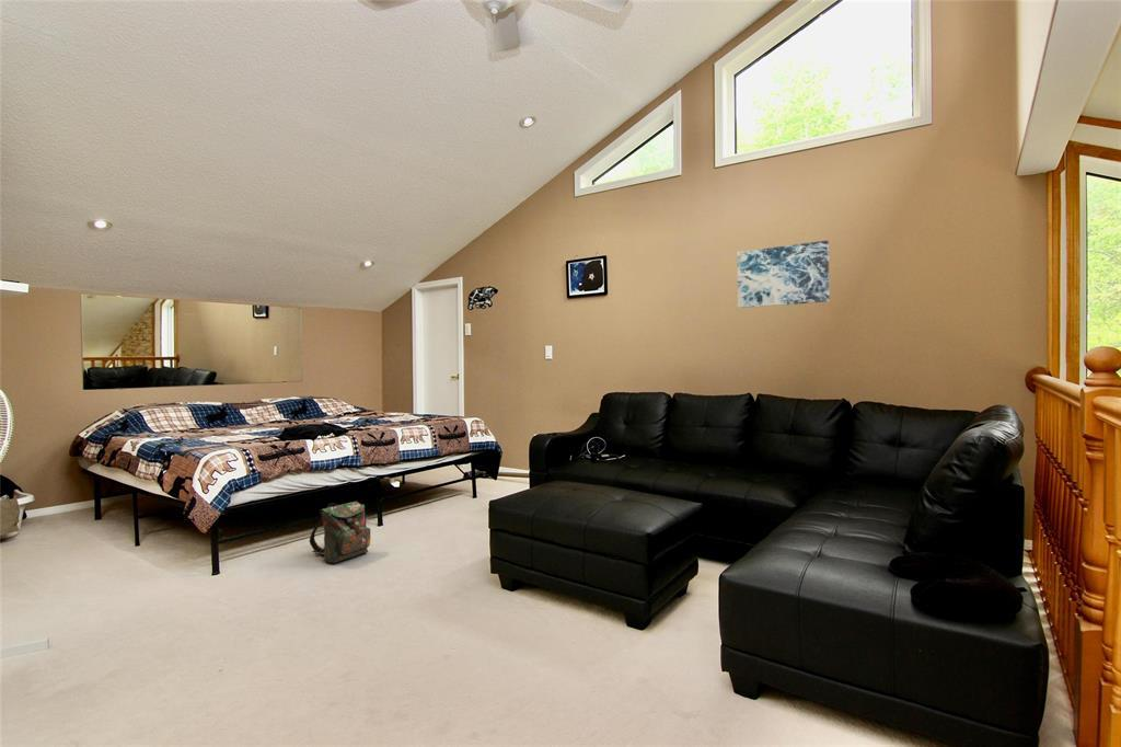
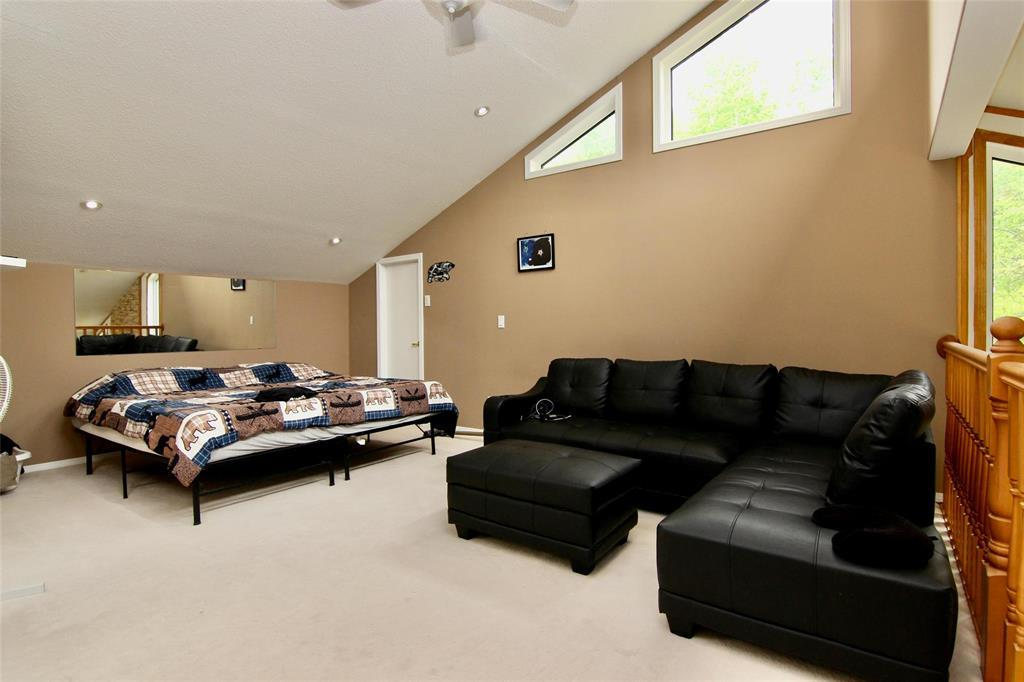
- backpack (337, 528)
- wall art (781, 275)
